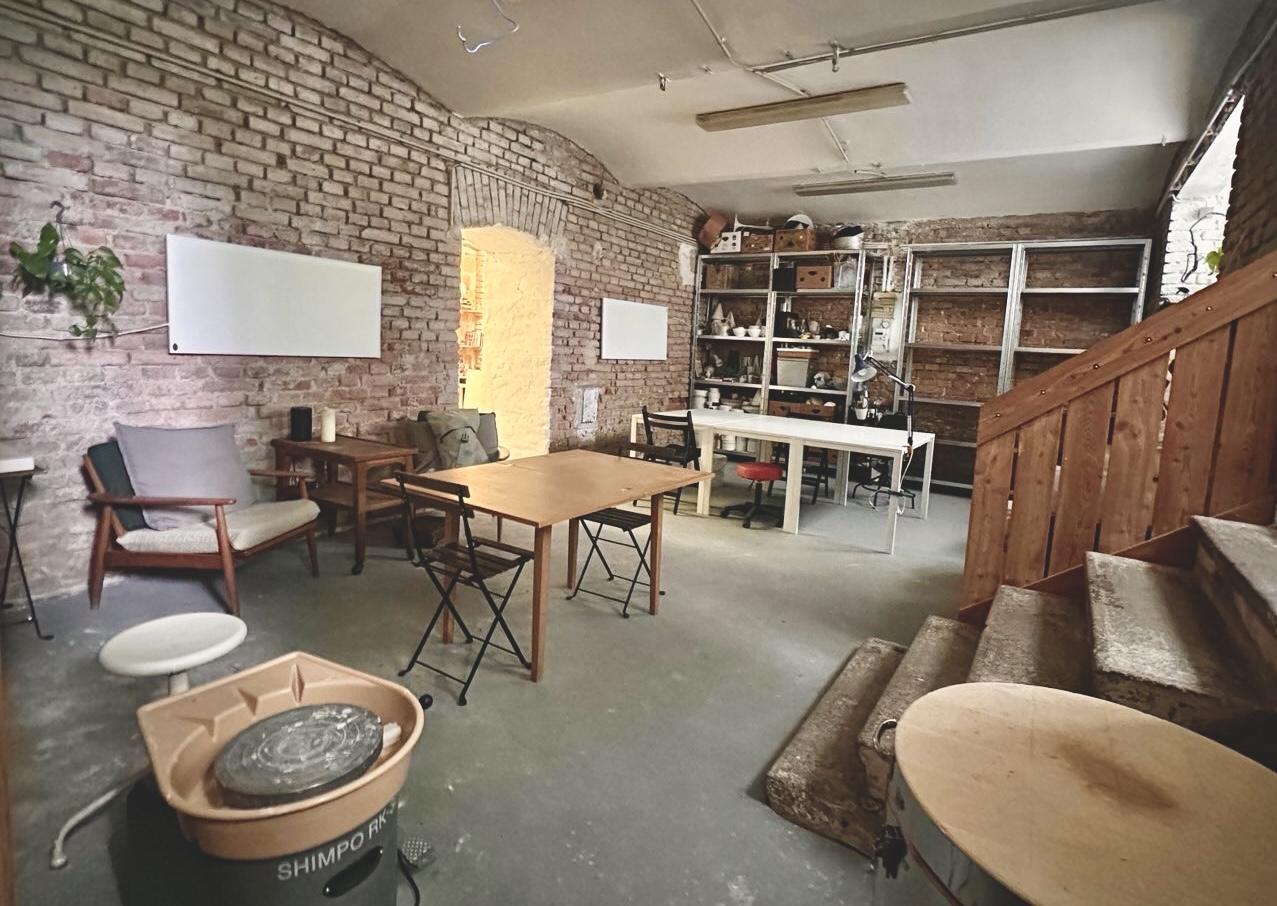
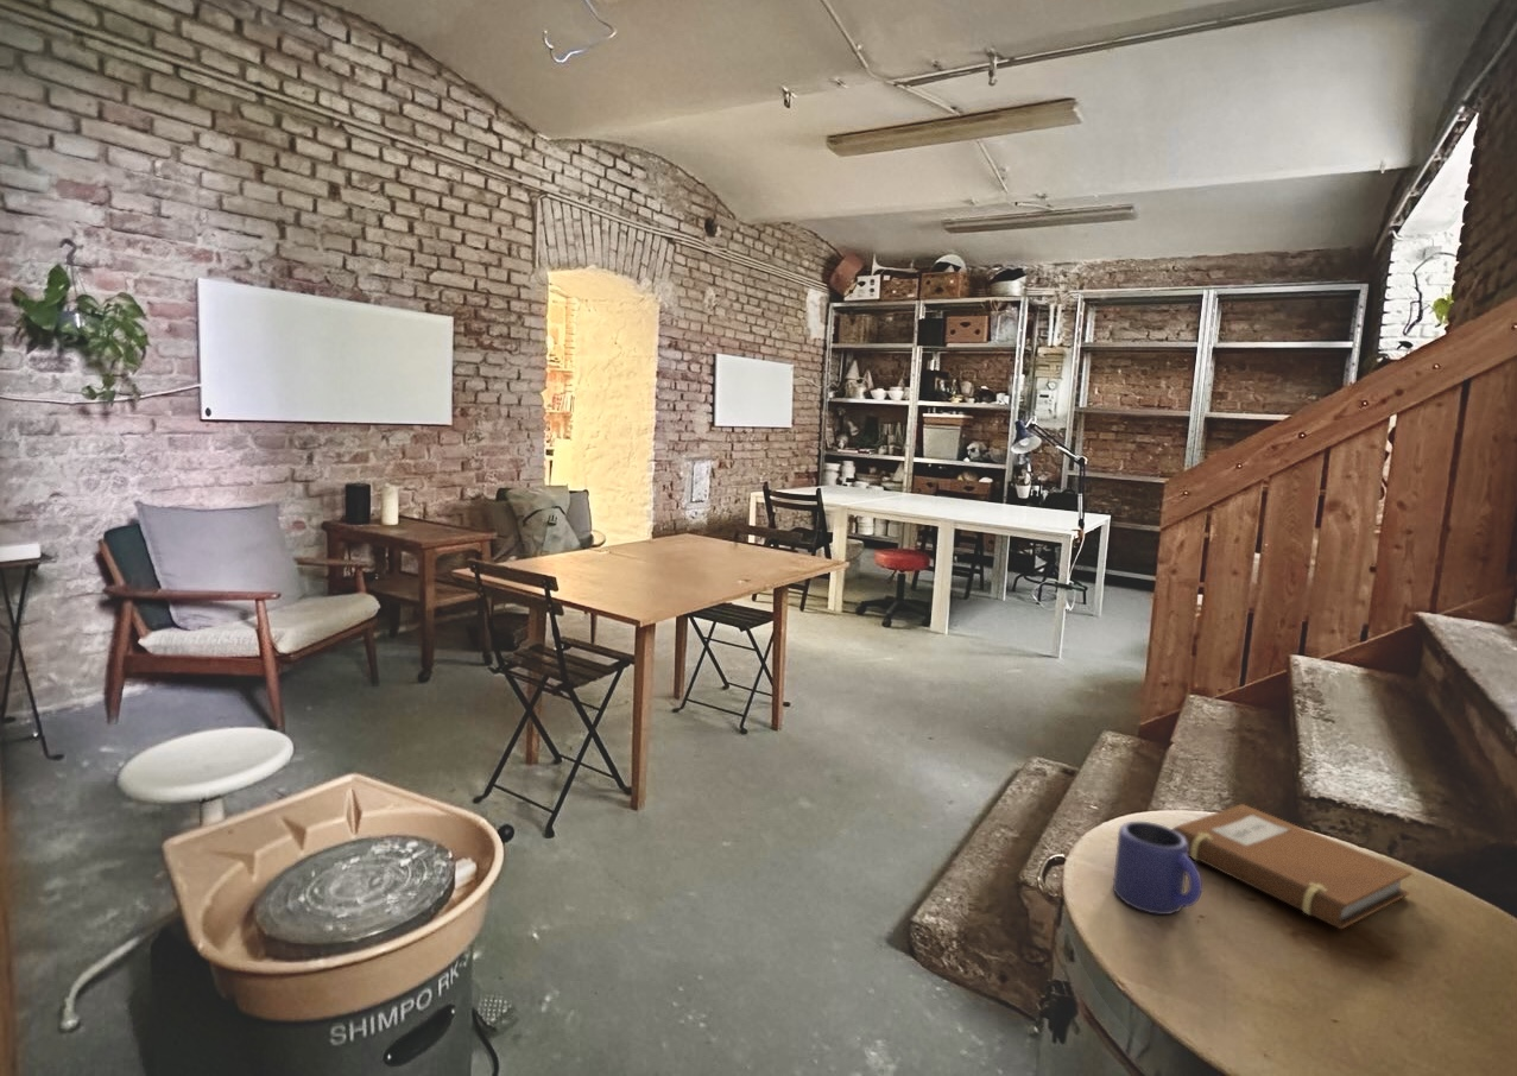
+ mug (1159, 871)
+ notebook (1279, 857)
